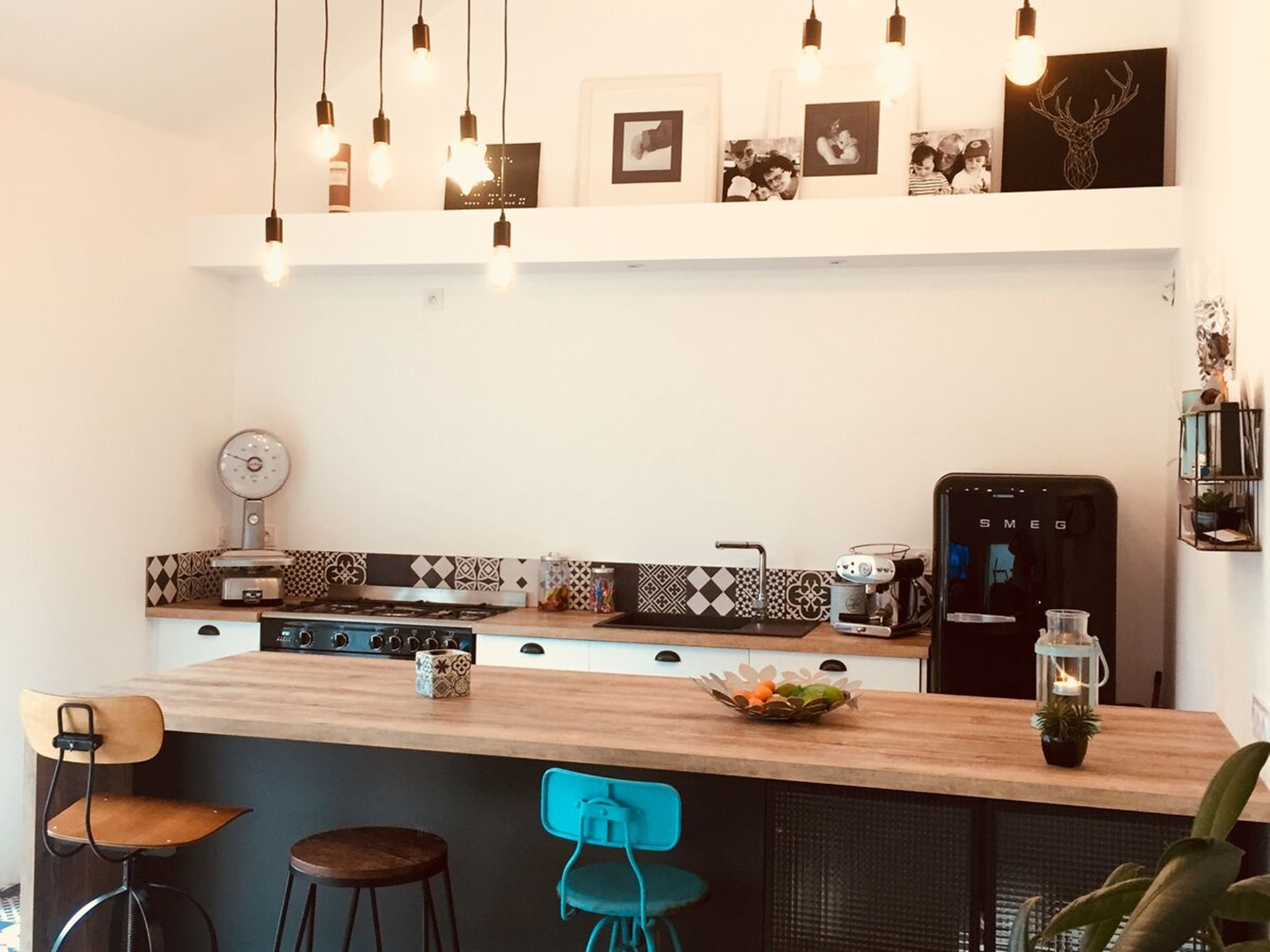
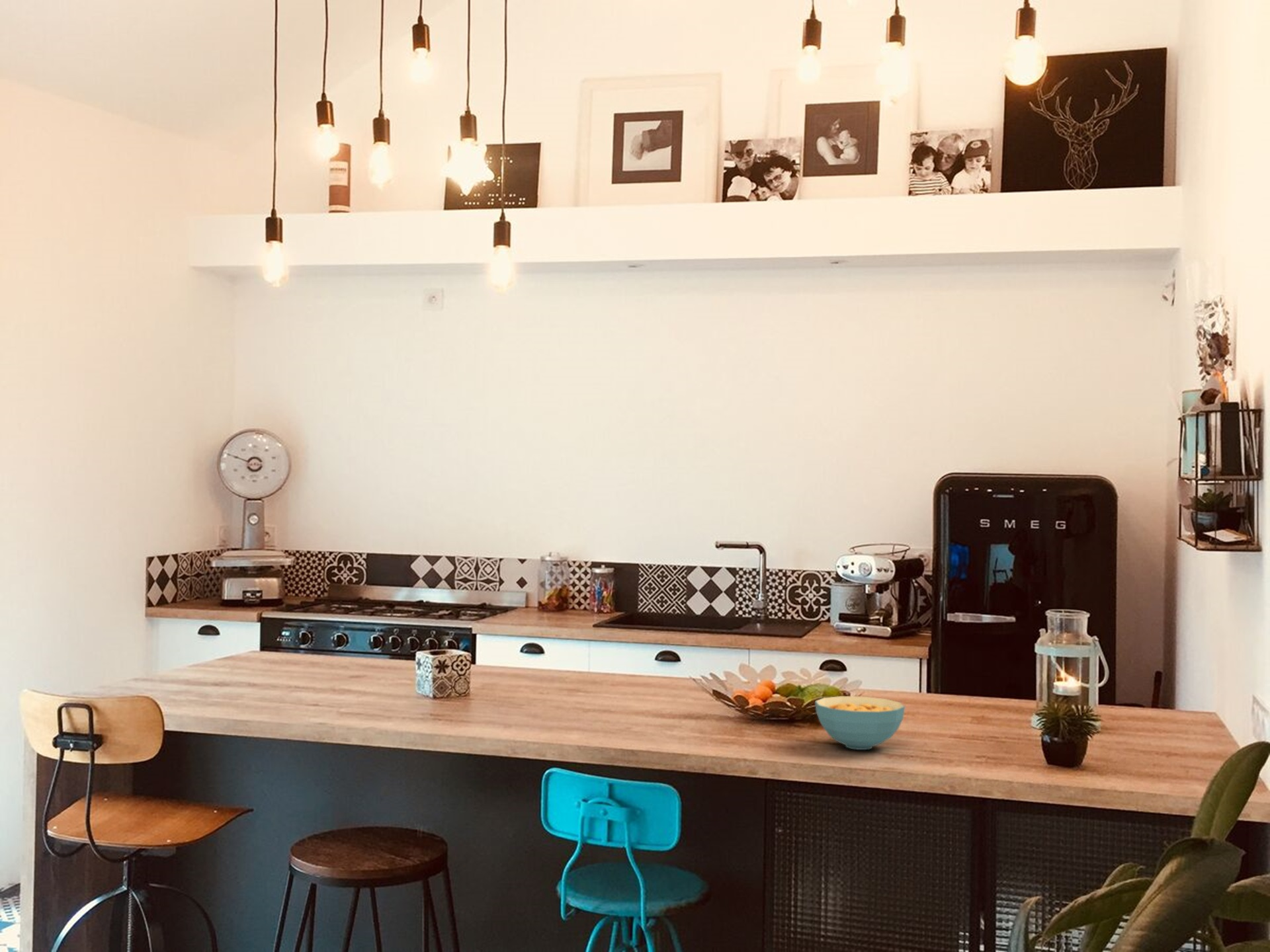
+ cereal bowl (859, 725)
